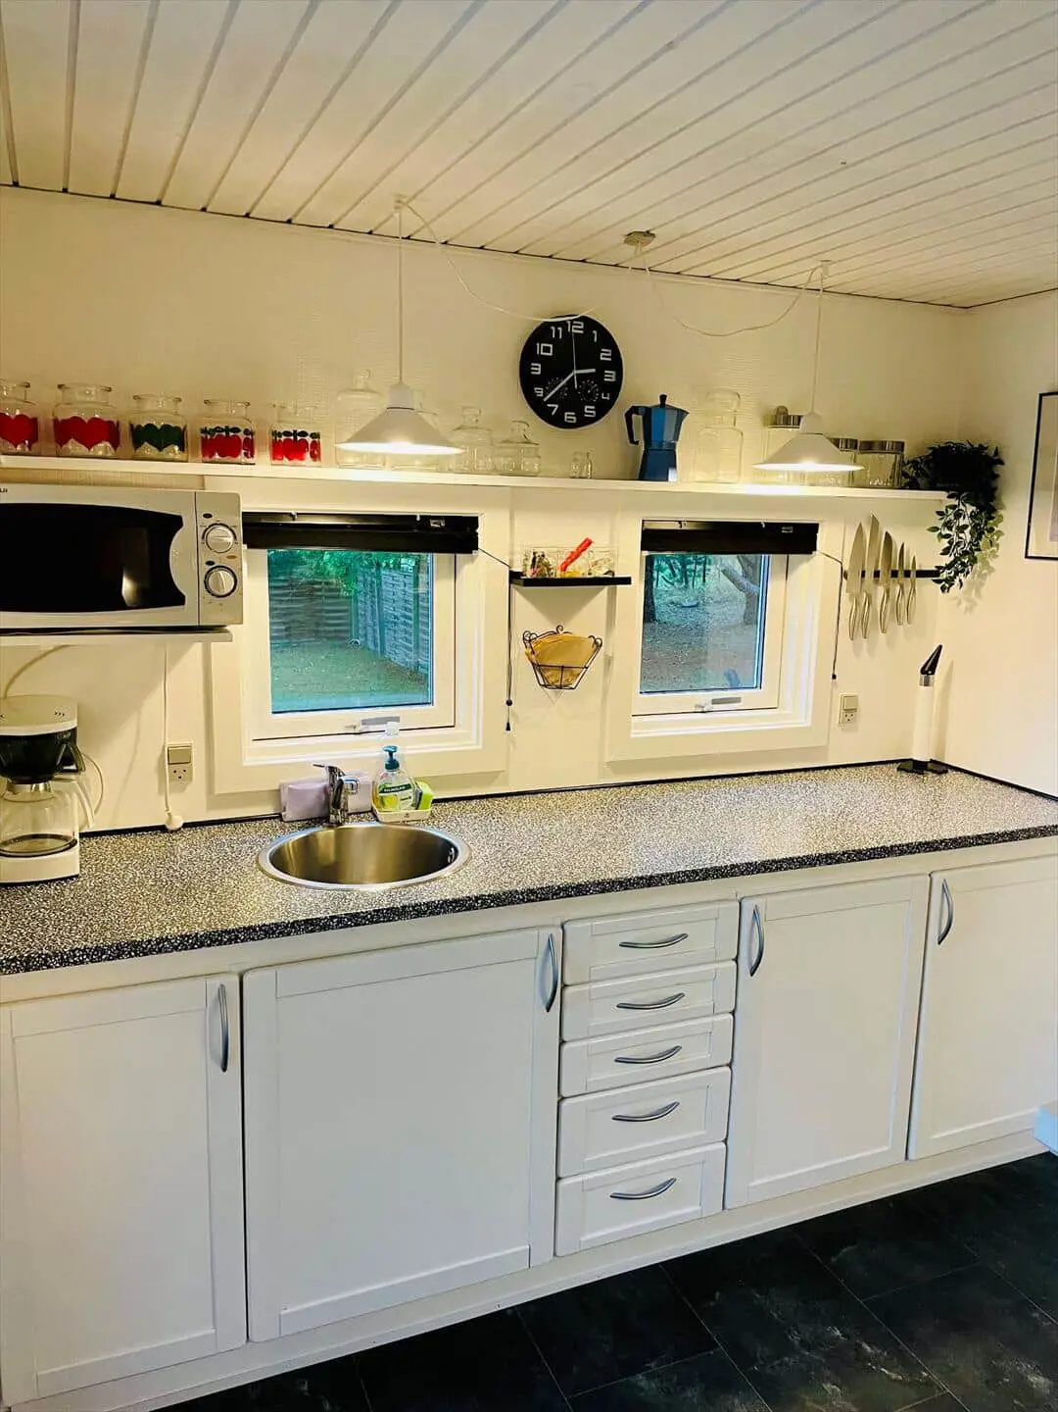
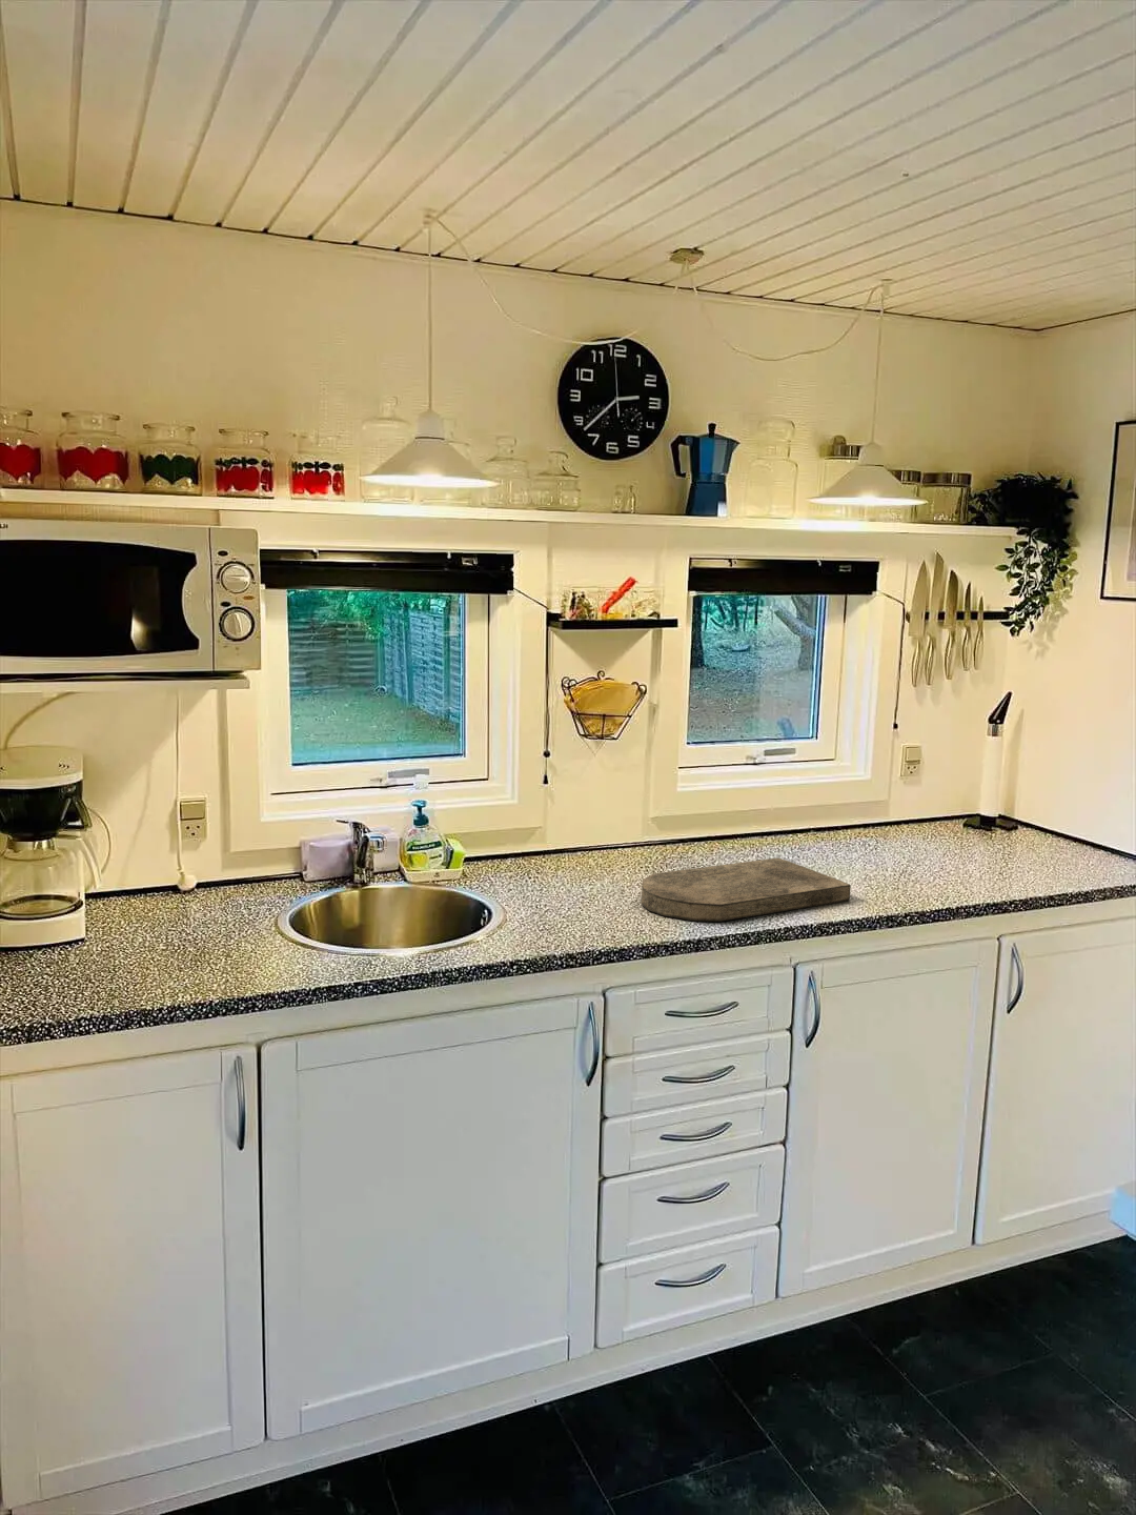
+ cutting board (733, 889)
